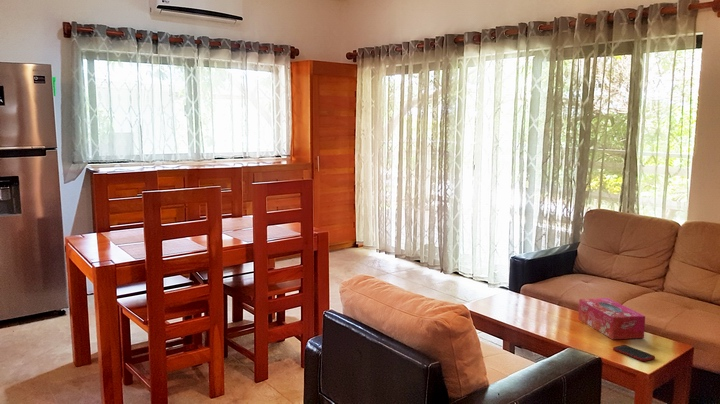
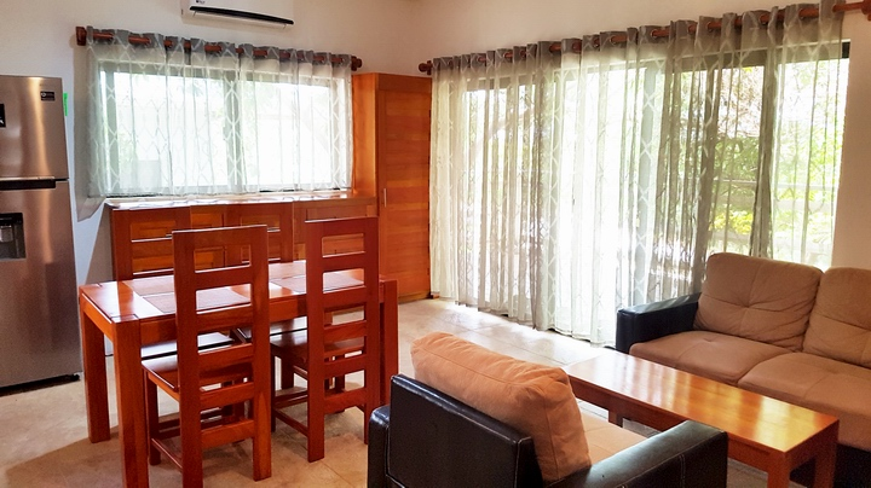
- tissue box (610, 317)
- cell phone (633, 352)
